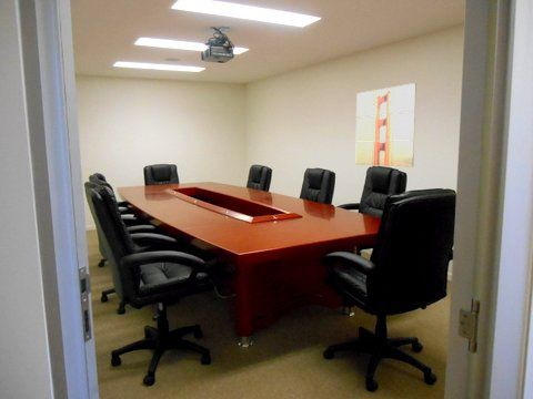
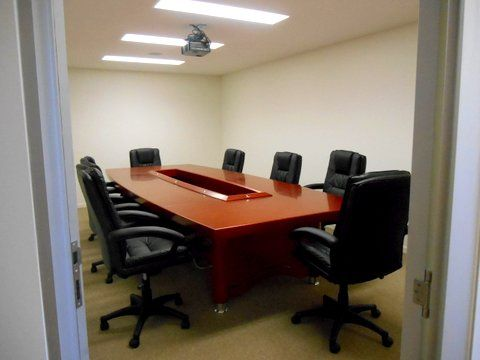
- wall art (382, 127)
